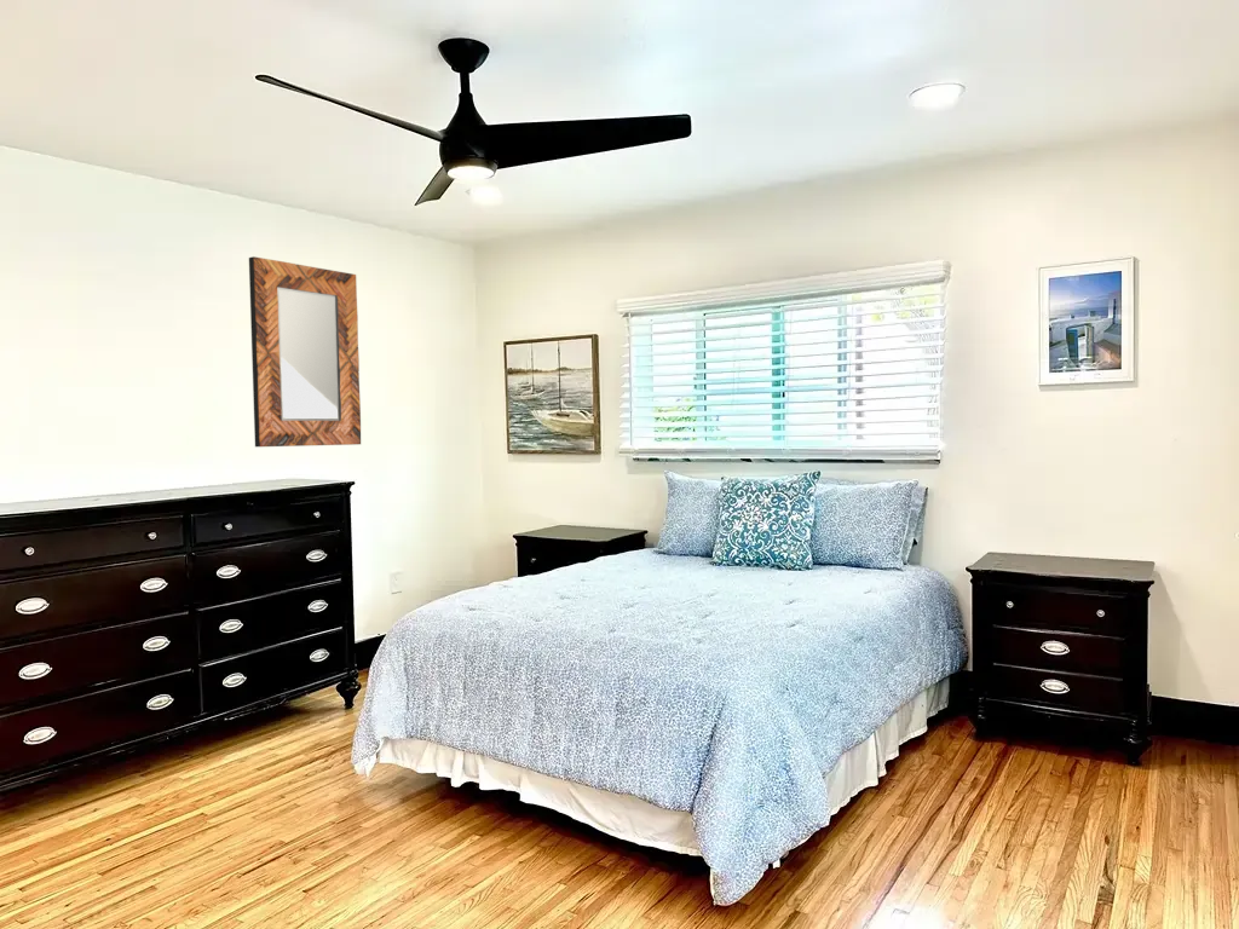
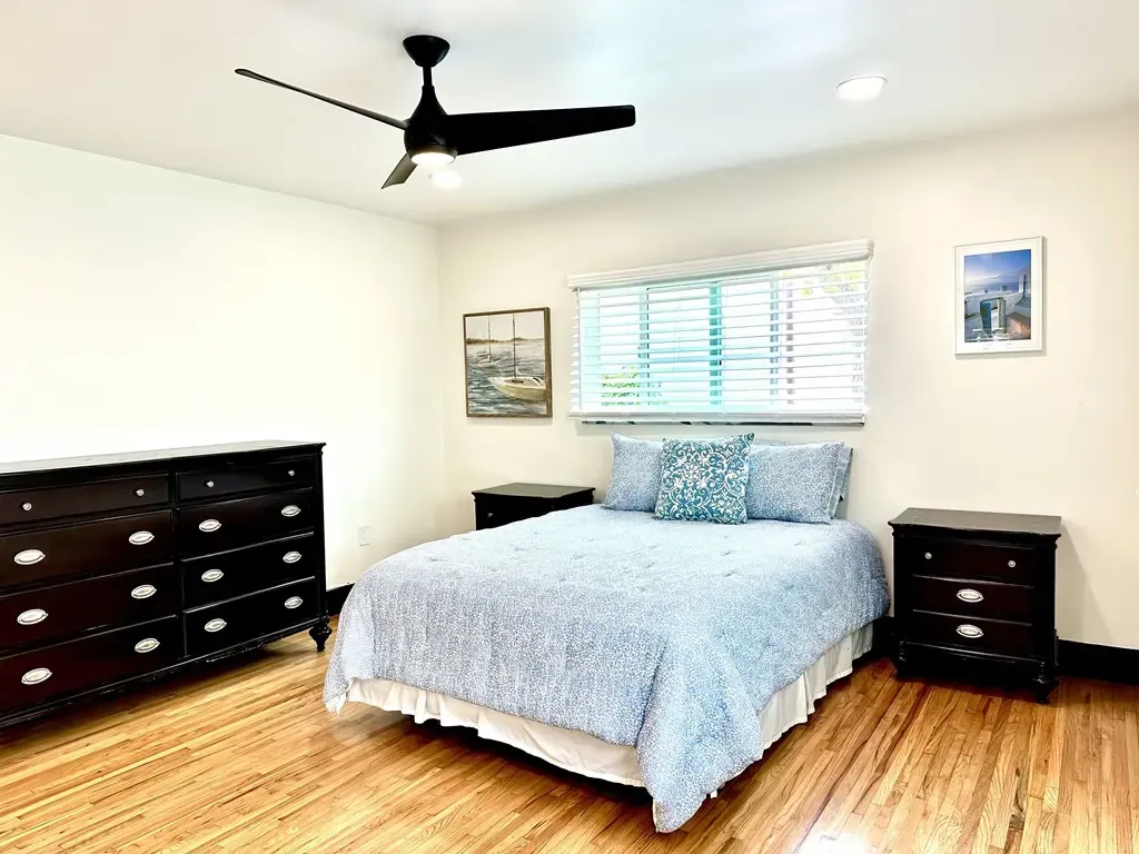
- home mirror (307, 356)
